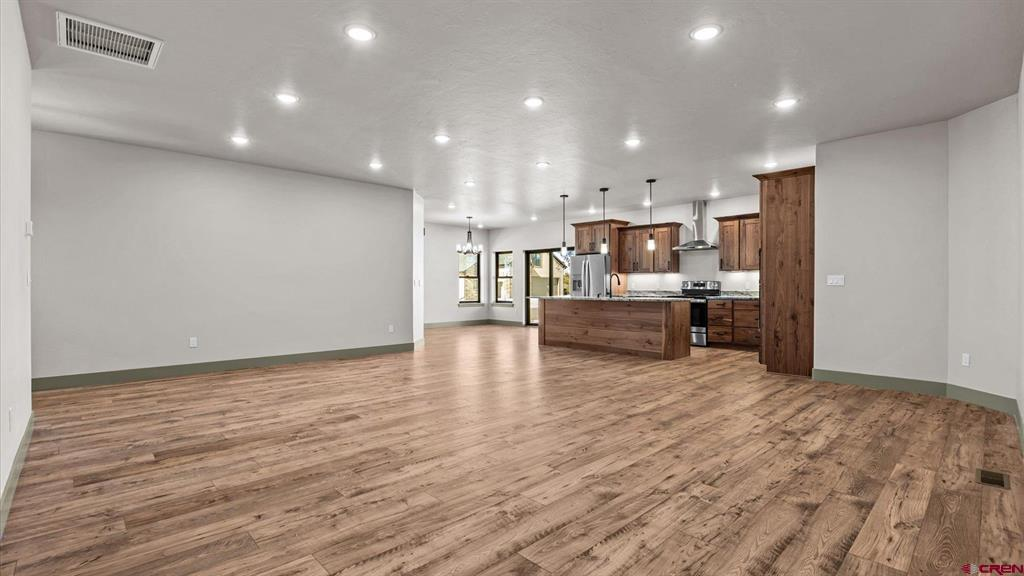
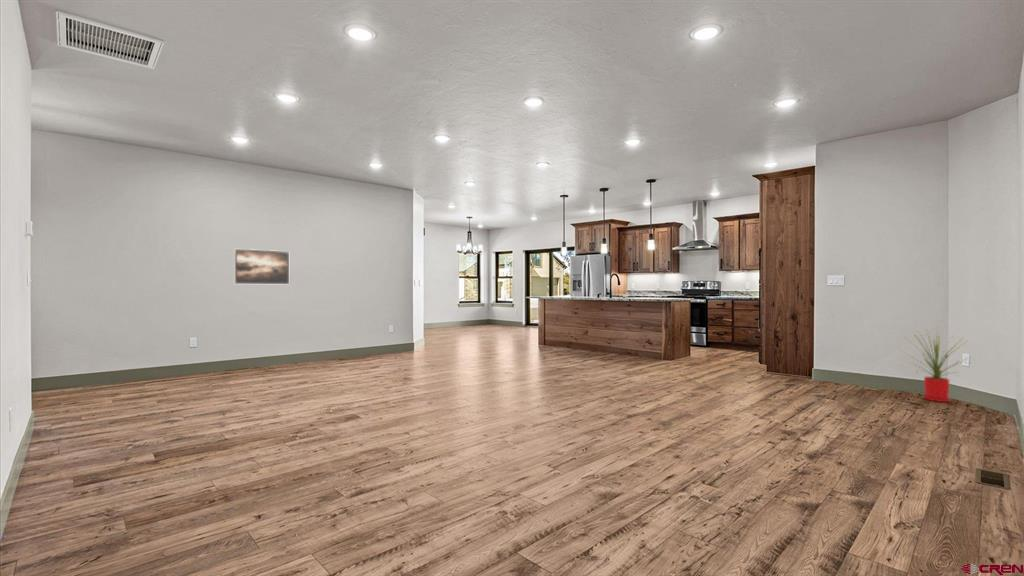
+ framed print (262, 267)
+ house plant (937, 364)
